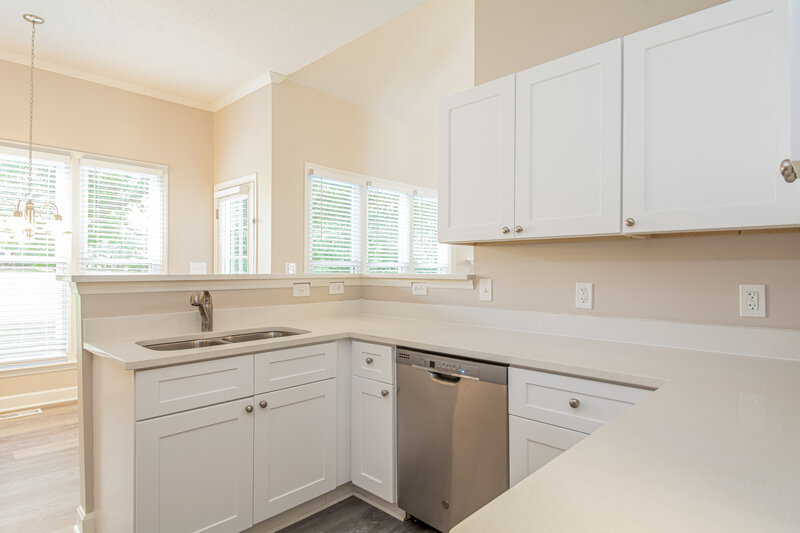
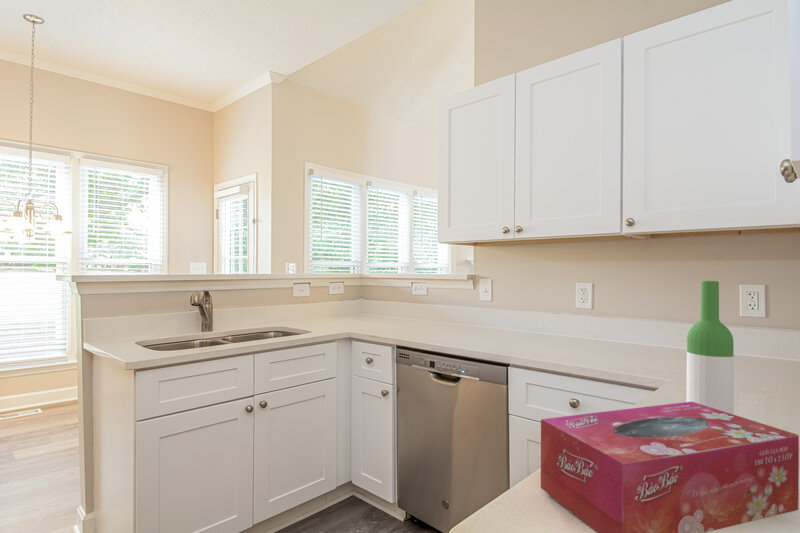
+ tissue box (663, 462)
+ wine bottle (709, 355)
